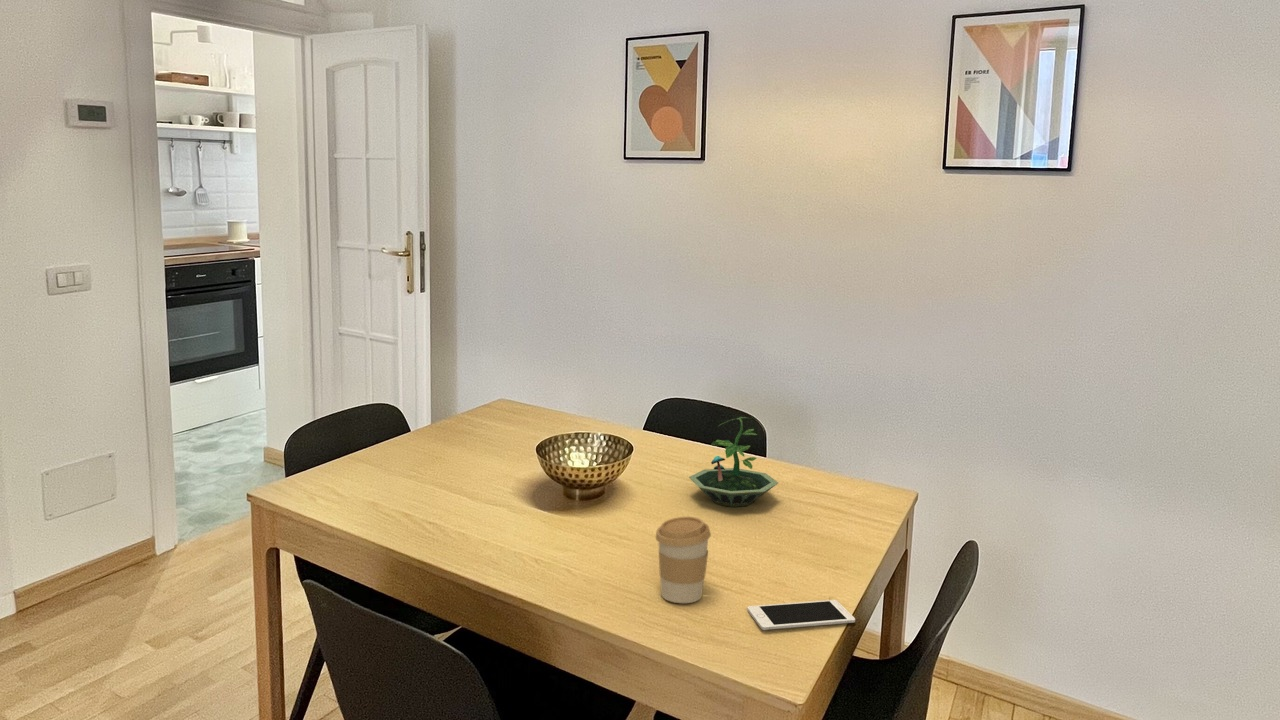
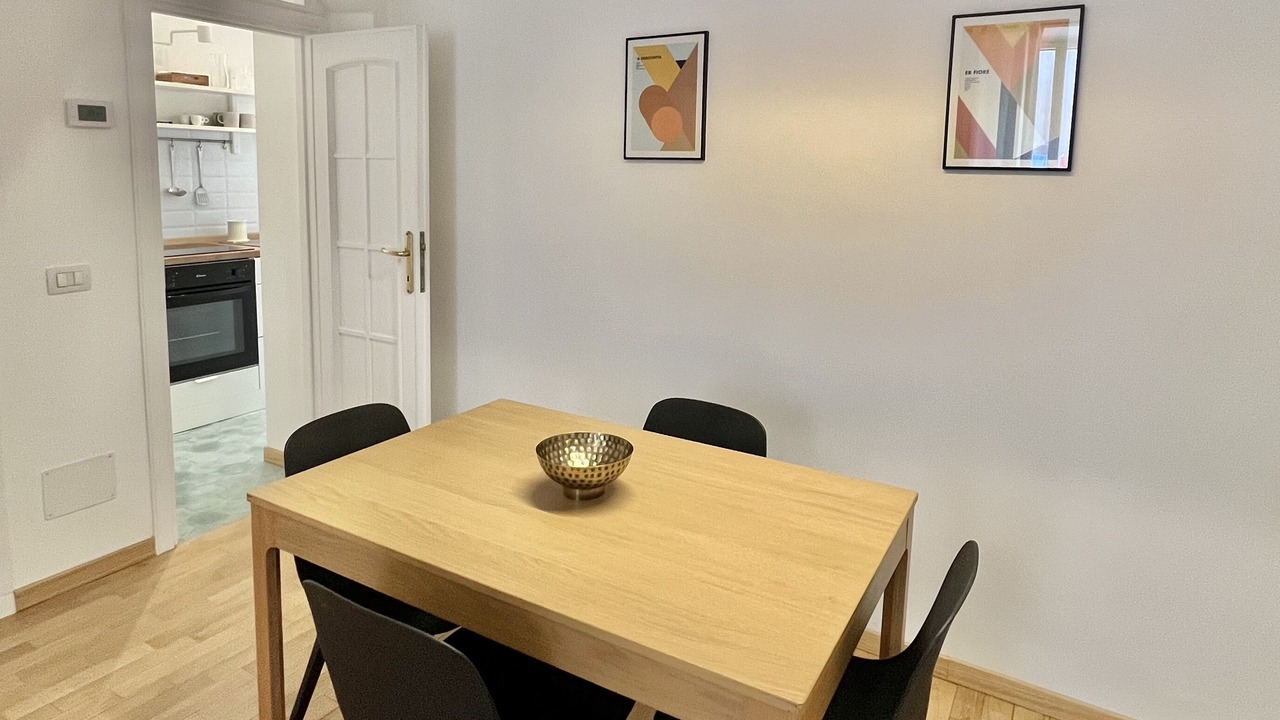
- coffee cup (682, 558)
- terrarium (737, 435)
- cell phone (800, 614)
